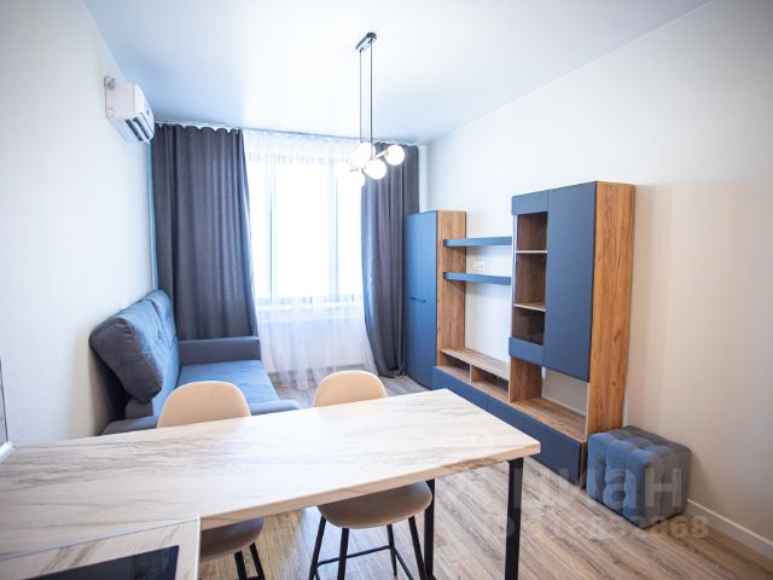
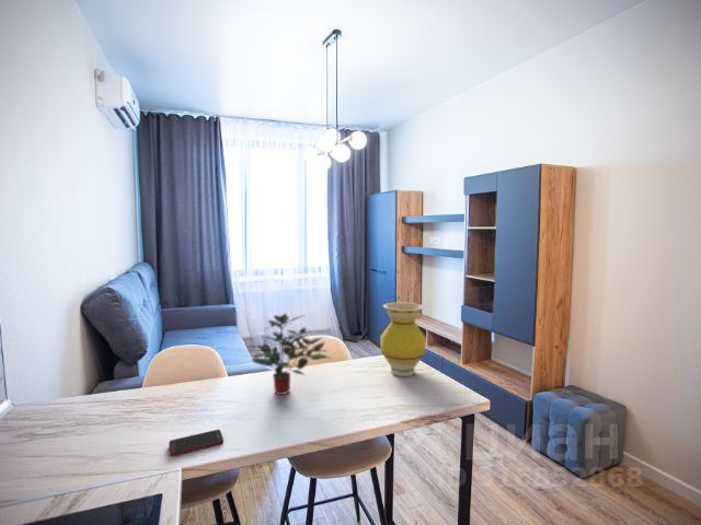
+ vase (402, 339)
+ potted plant (292, 354)
+ cell phone (196, 442)
